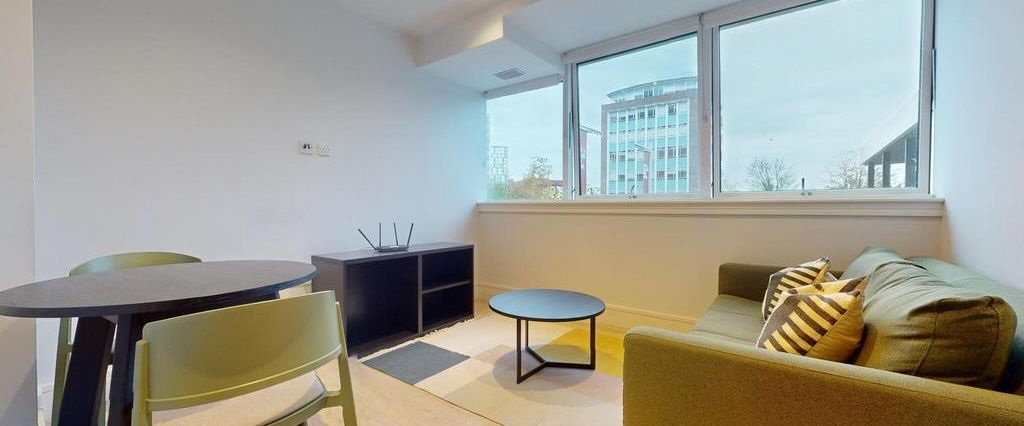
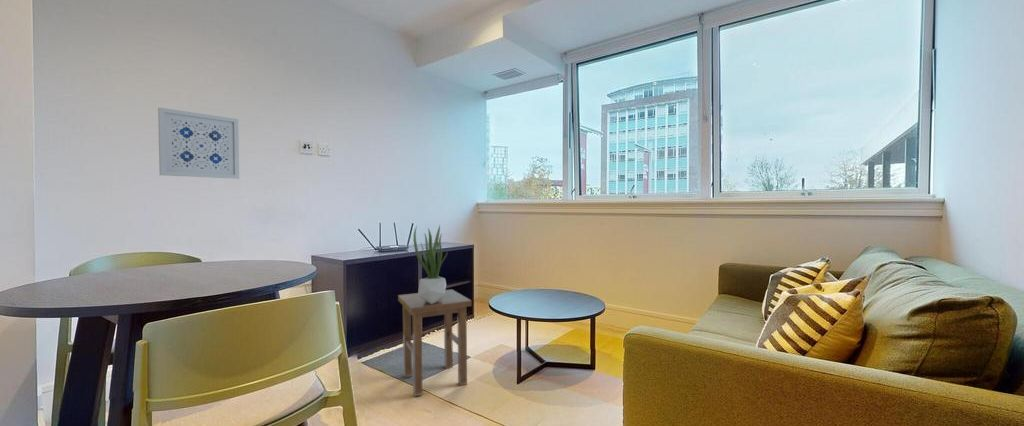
+ stool (444, 338)
+ wall art (201, 145)
+ potted plant (430, 263)
